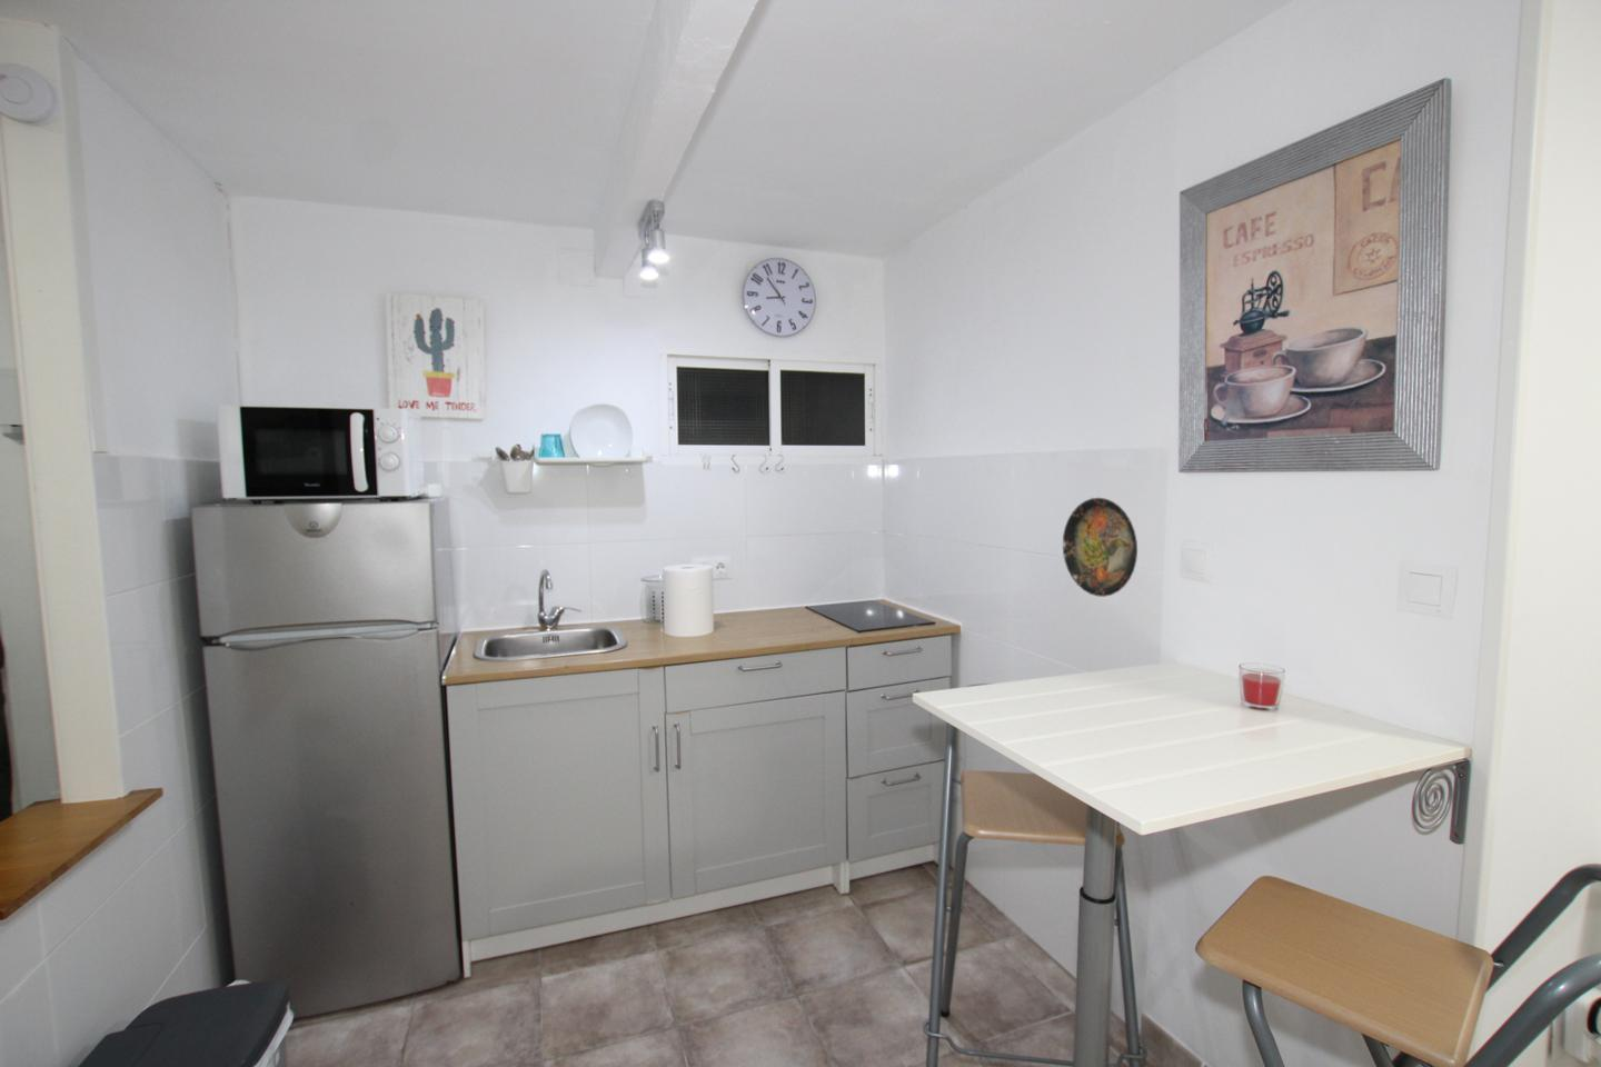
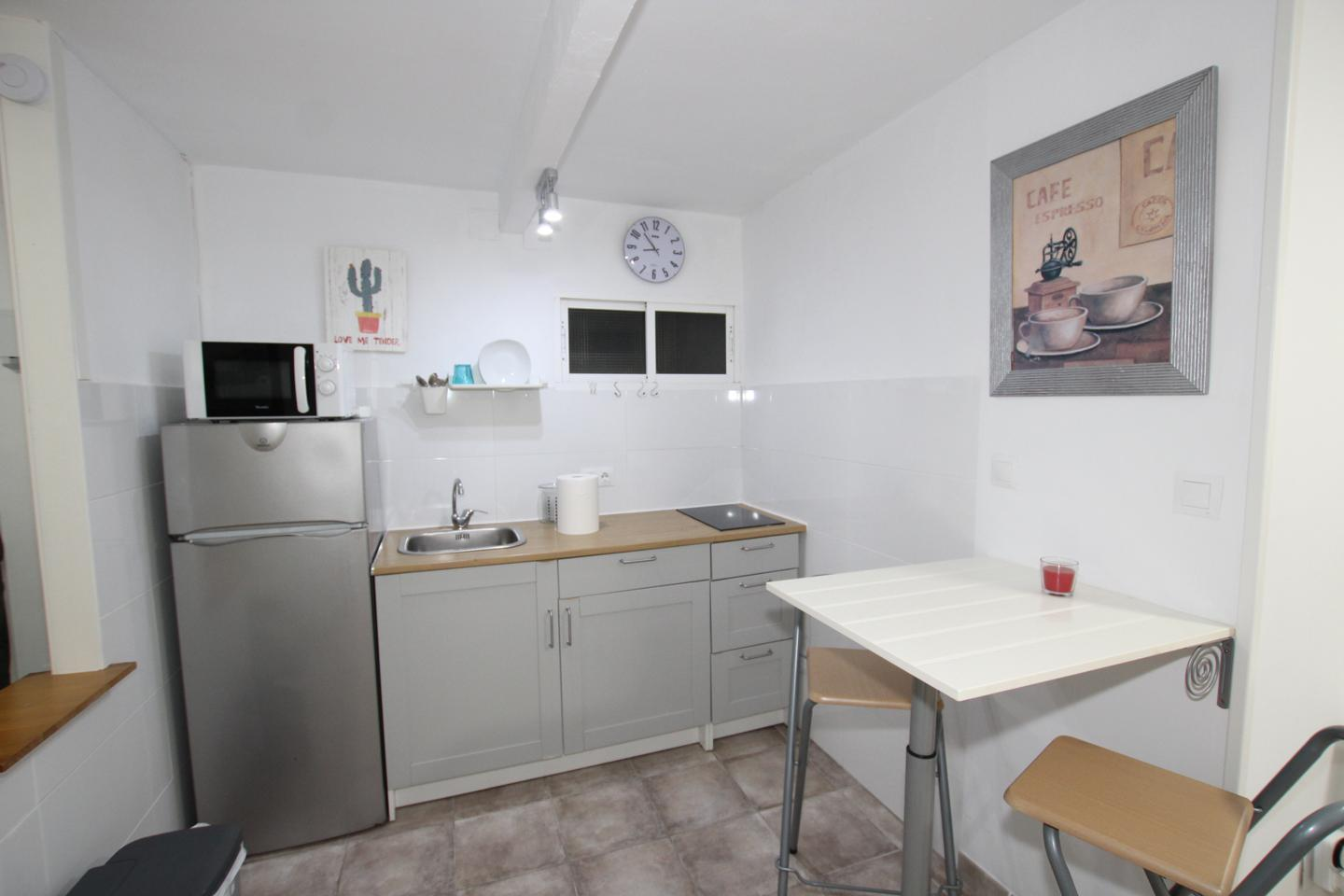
- decorative plate (1101, 547)
